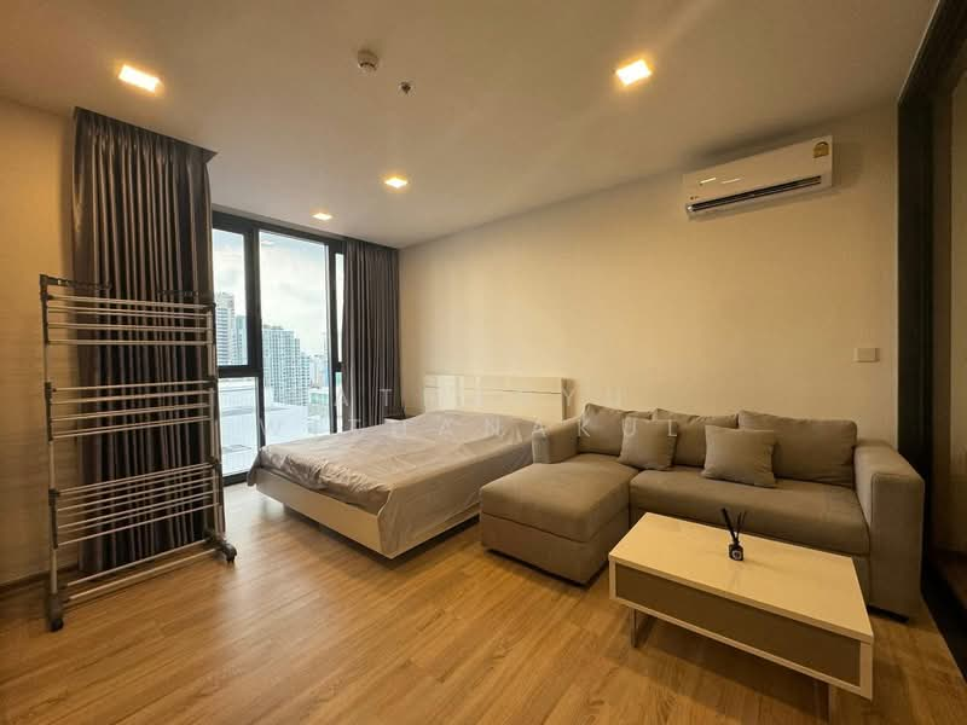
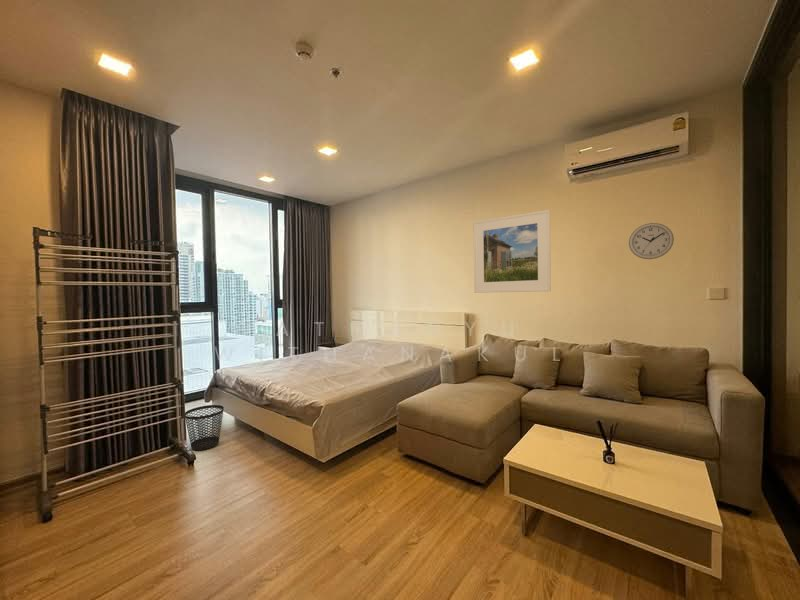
+ wastebasket (205, 427)
+ wall clock (650, 241)
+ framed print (509, 254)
